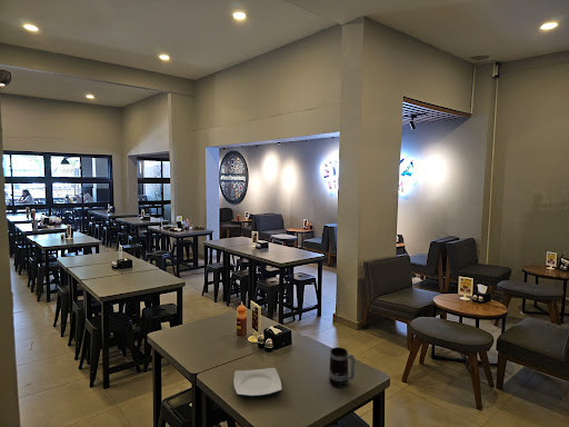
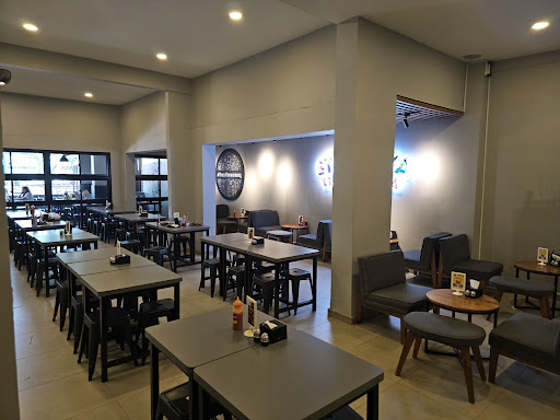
- mug (341, 367)
- plate (257, 383)
